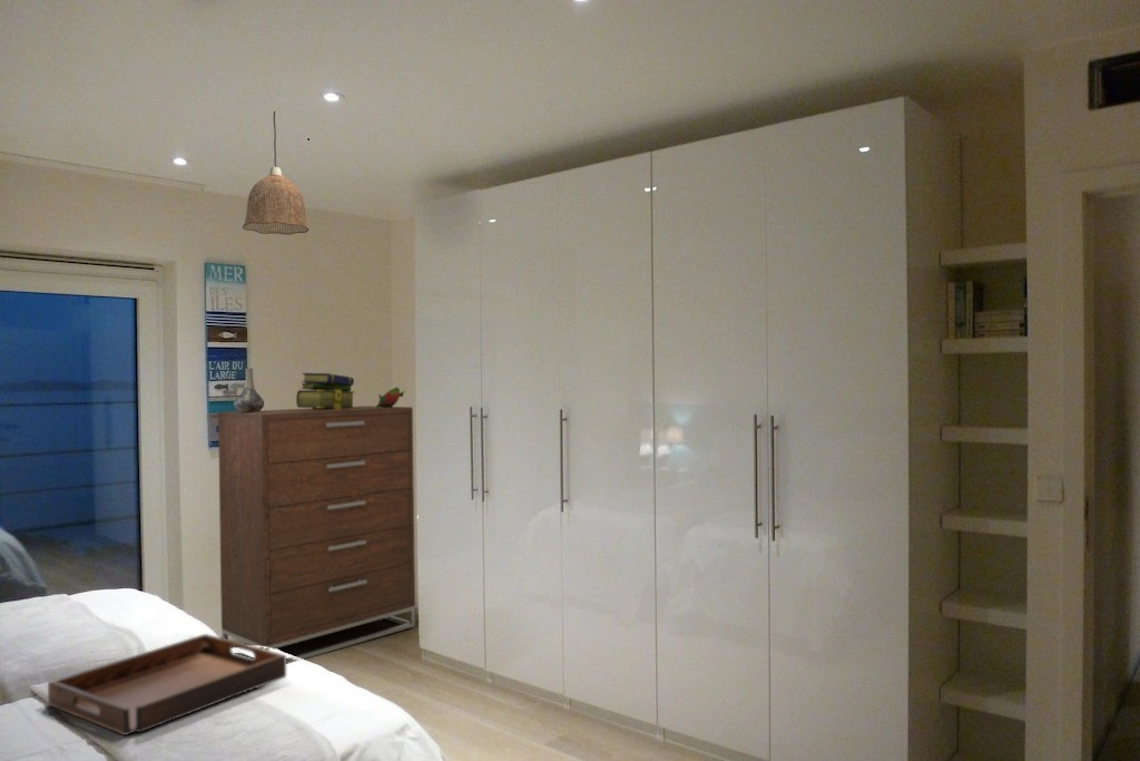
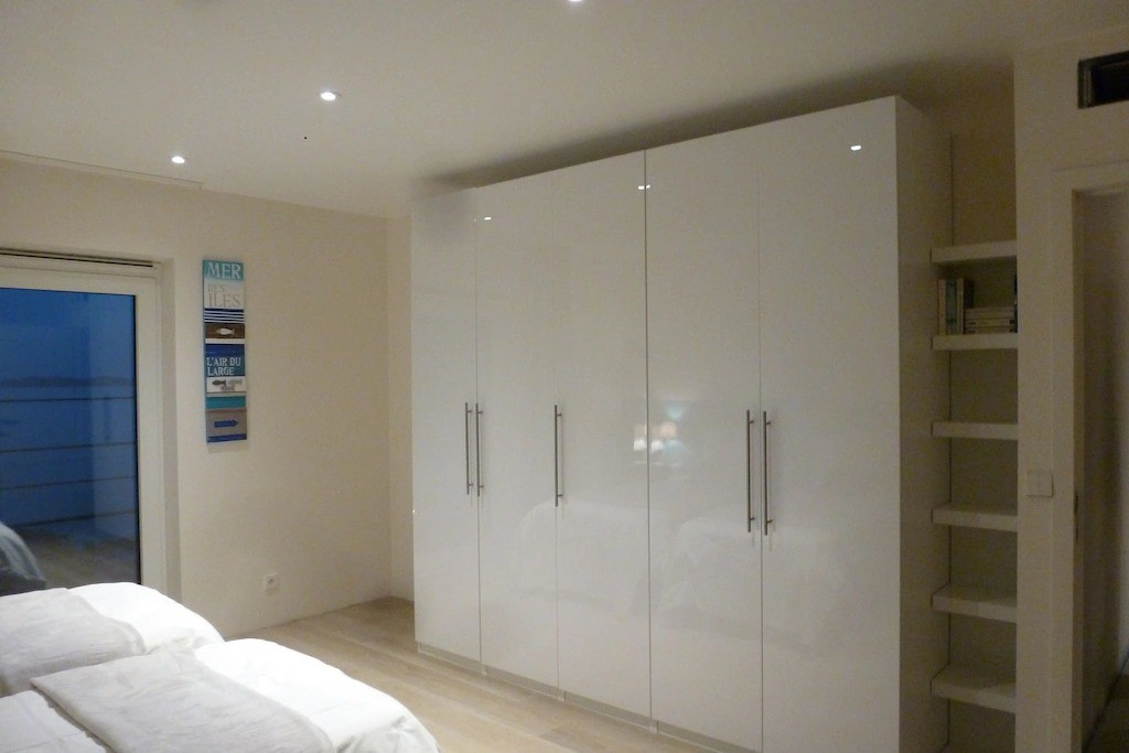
- decorative vase (248, 390)
- decorative fish sculpture (390, 397)
- pendant lamp (275, 170)
- serving tray (171, 679)
- dresser (322, 524)
- stack of books (326, 390)
